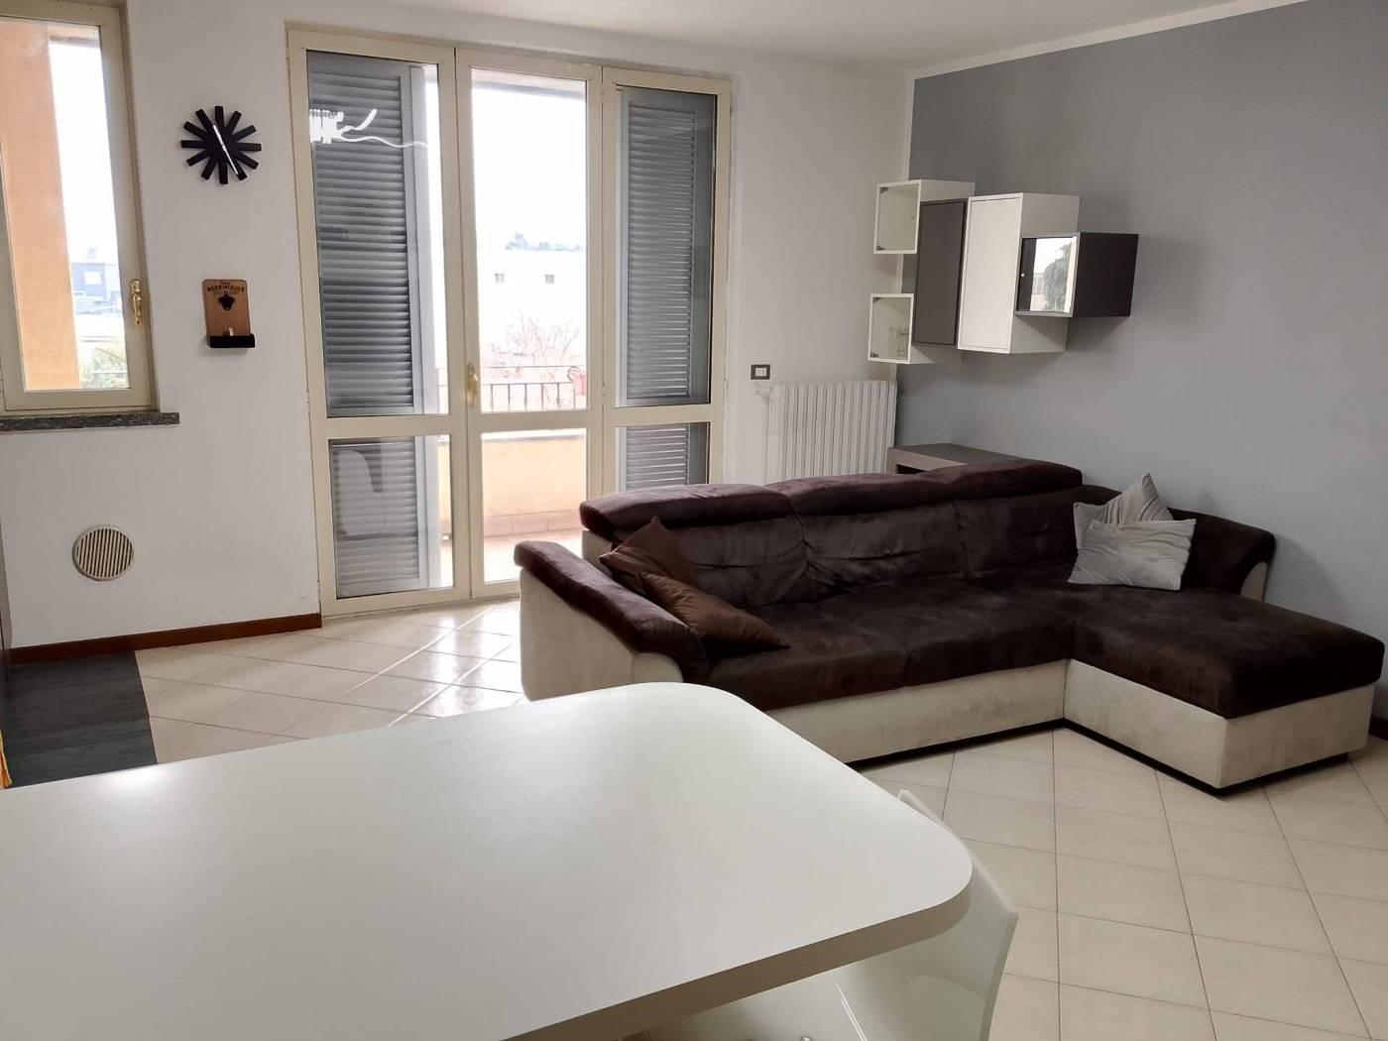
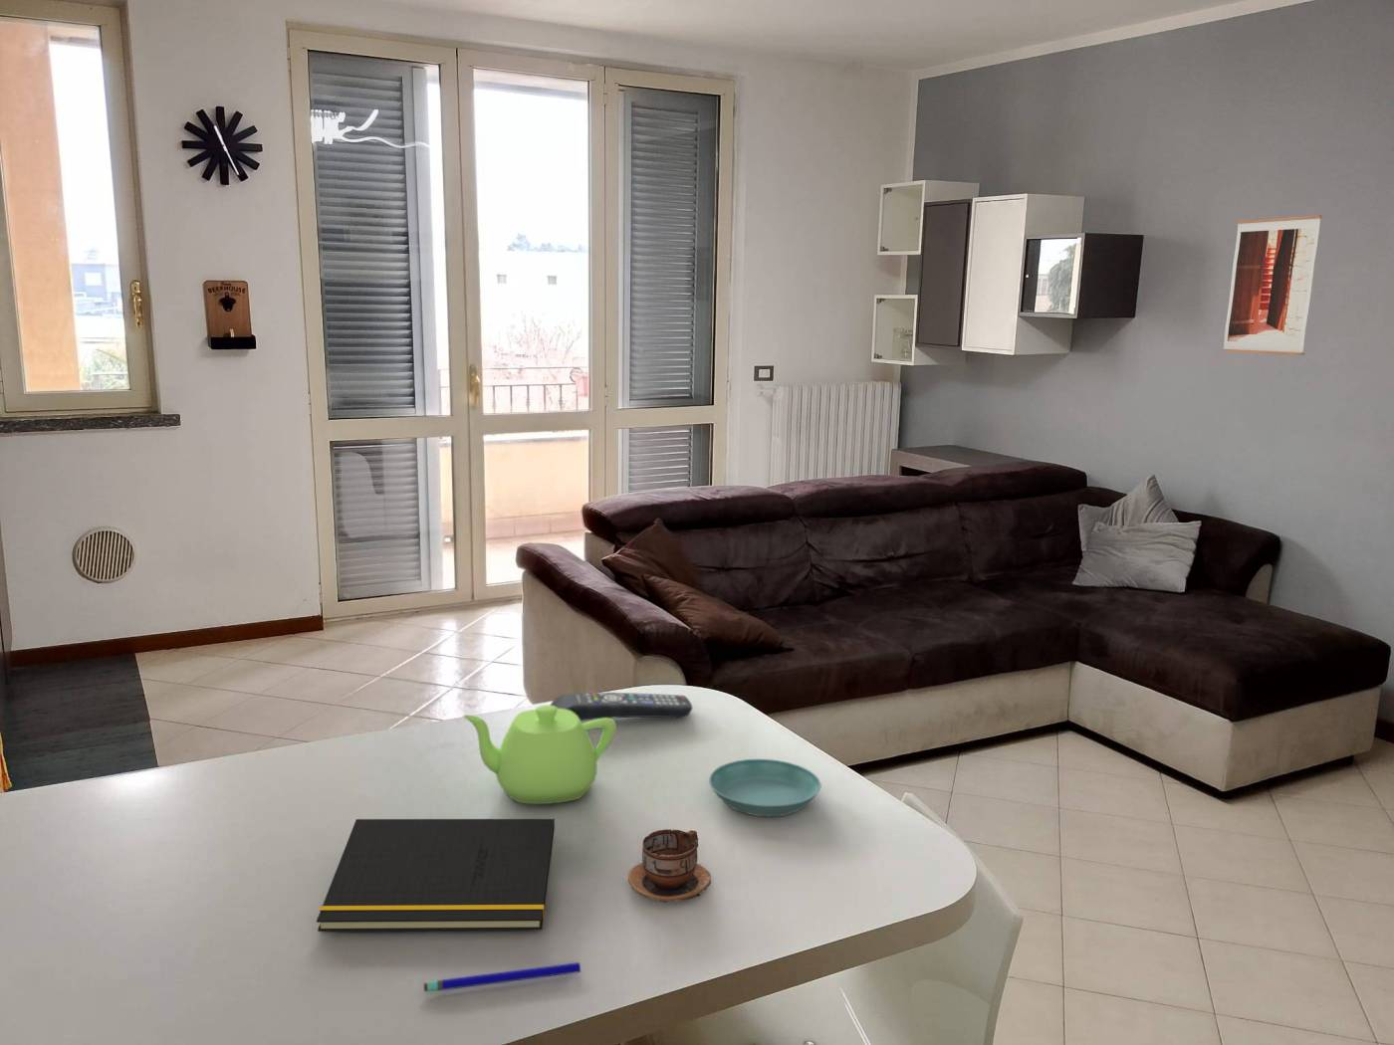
+ remote control (619, 707)
+ teapot (541, 749)
+ saucer (764, 789)
+ cup (671, 861)
+ notepad (443, 870)
+ wall art (1270, 285)
+ pen (503, 976)
